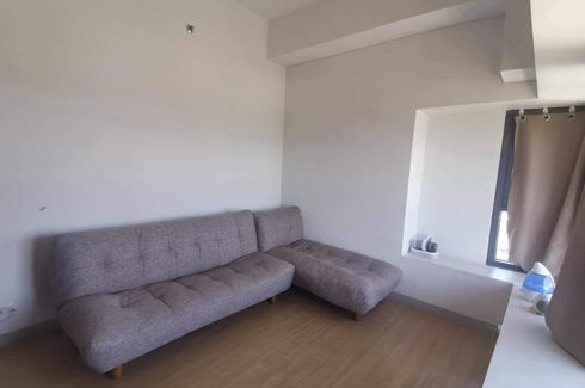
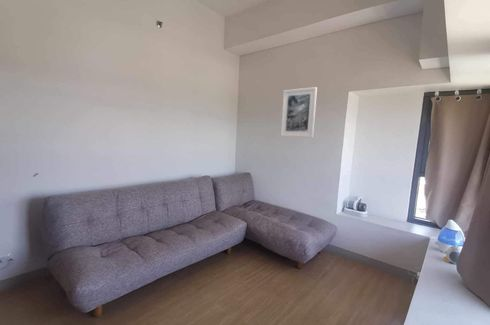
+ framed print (297, 113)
